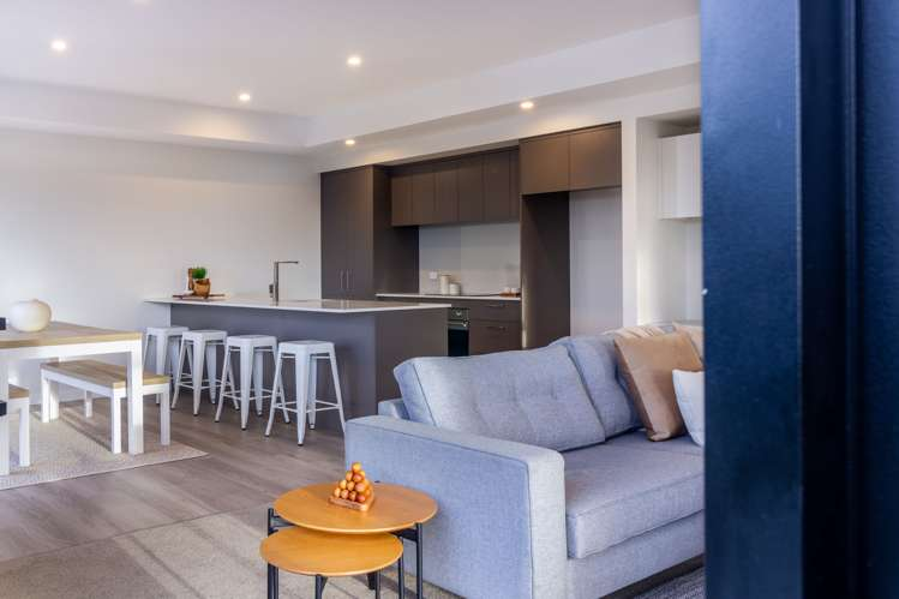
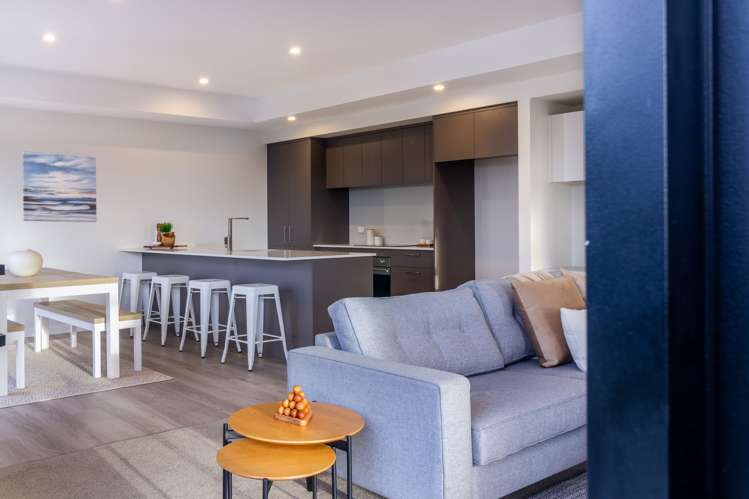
+ wall art (60, 188)
